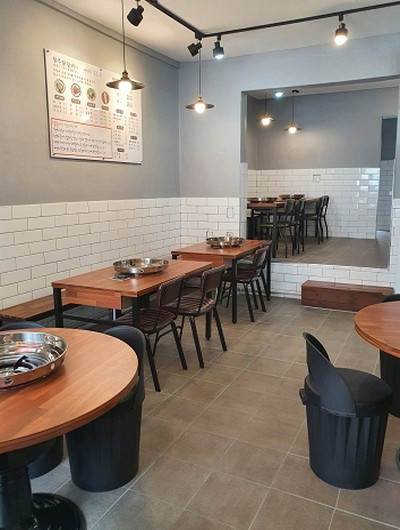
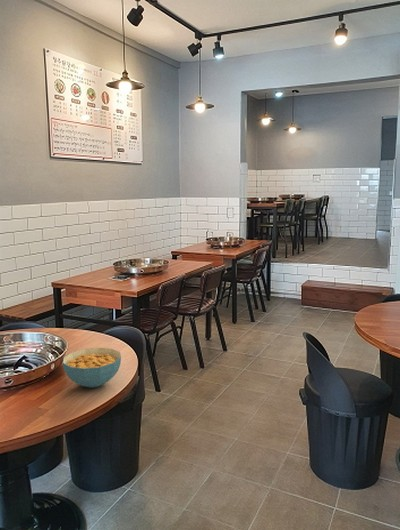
+ cereal bowl (92, 370)
